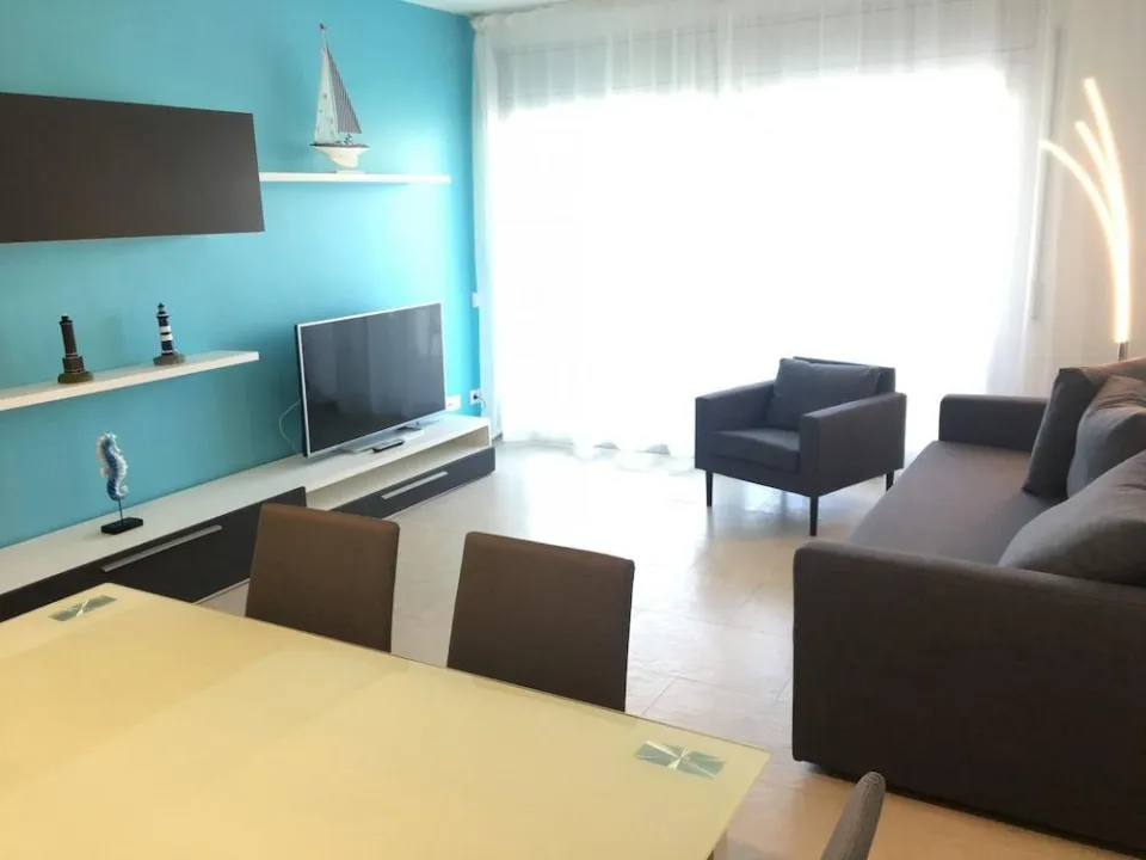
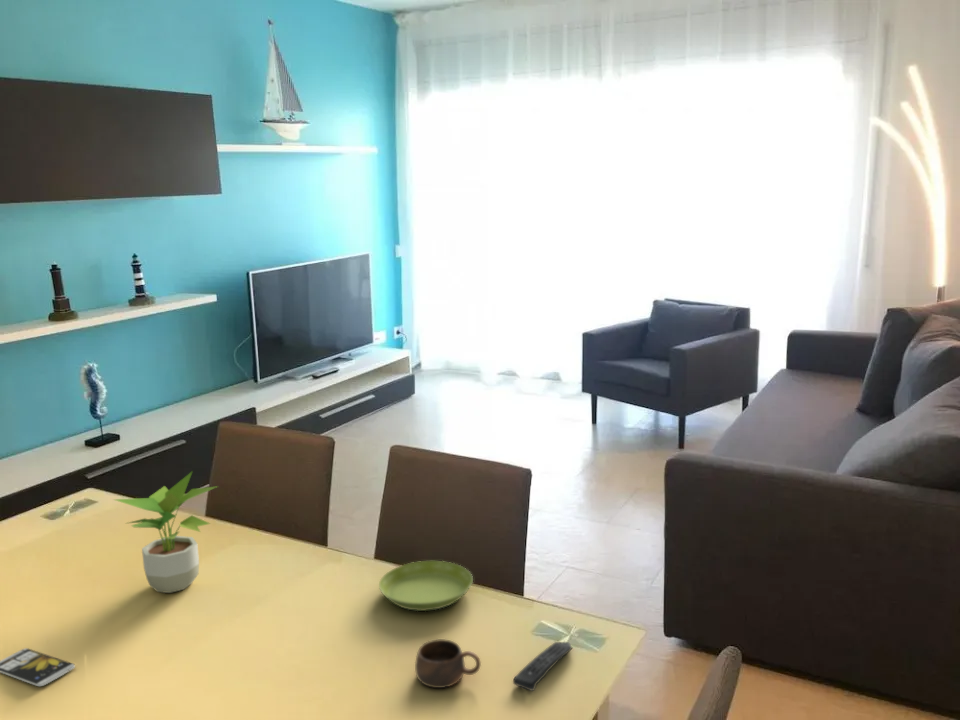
+ cup (447, 664)
+ saucer (426, 587)
+ remote control (545, 662)
+ potted plant (170, 529)
+ smartphone (33, 666)
